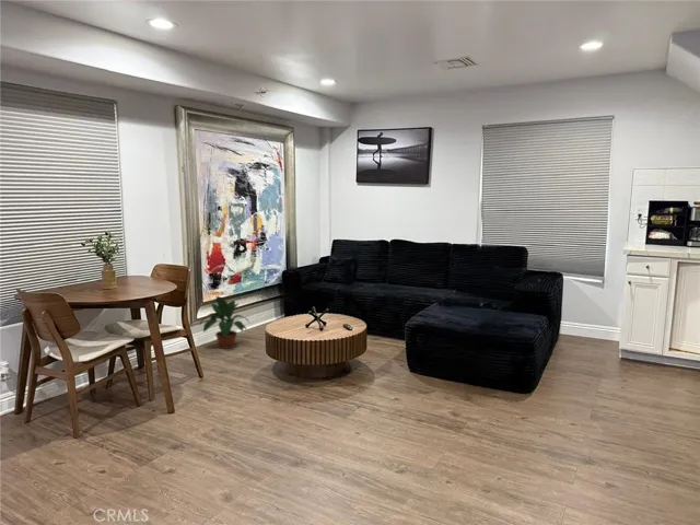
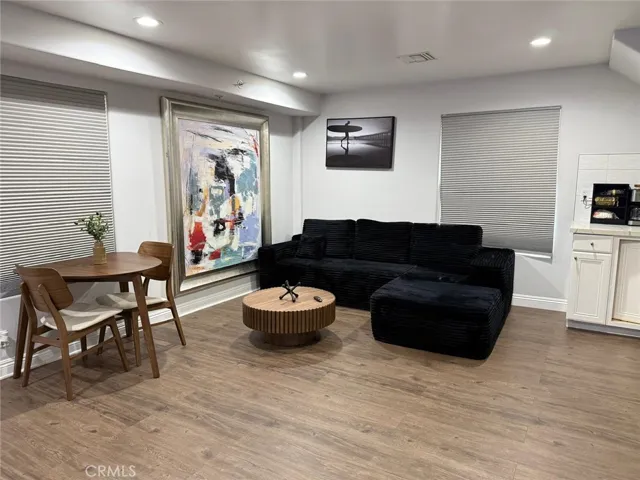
- potted plant (224, 319)
